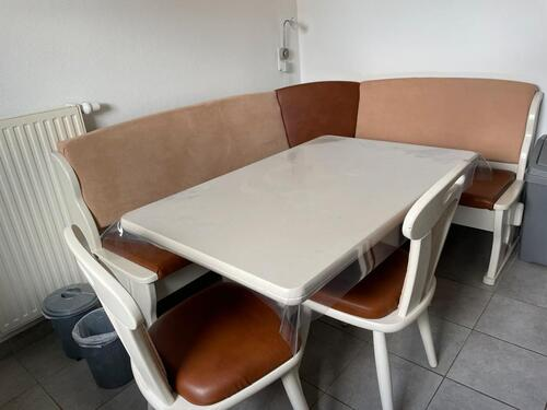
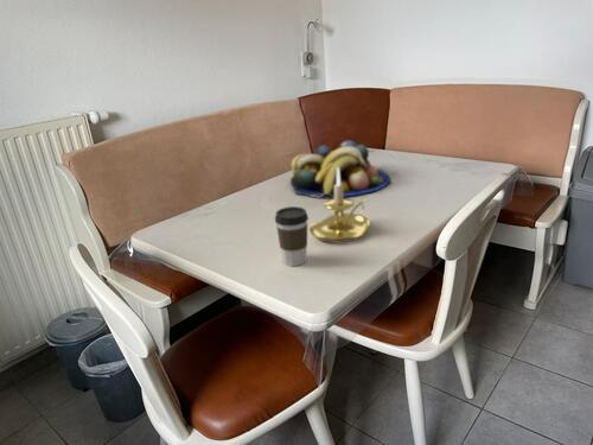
+ candle holder (342, 198)
+ fruit bowl (339, 164)
+ coffee cup (292, 236)
